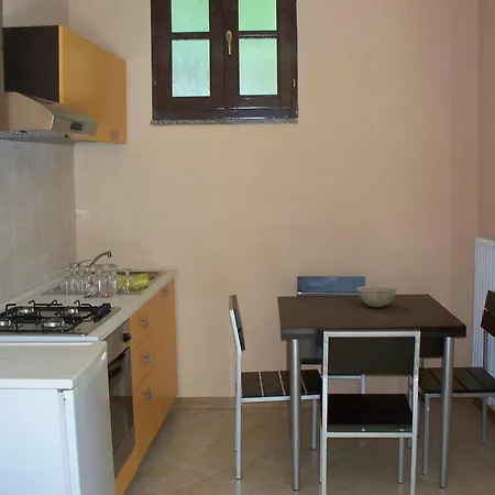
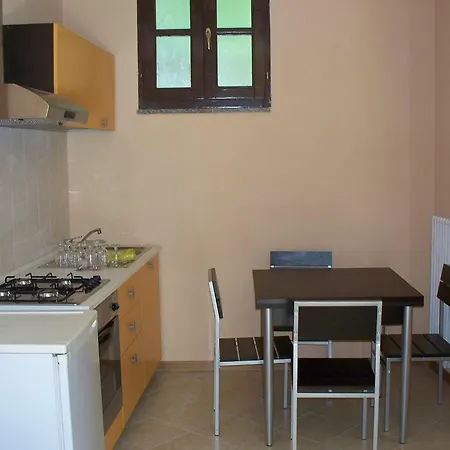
- bowl (376, 297)
